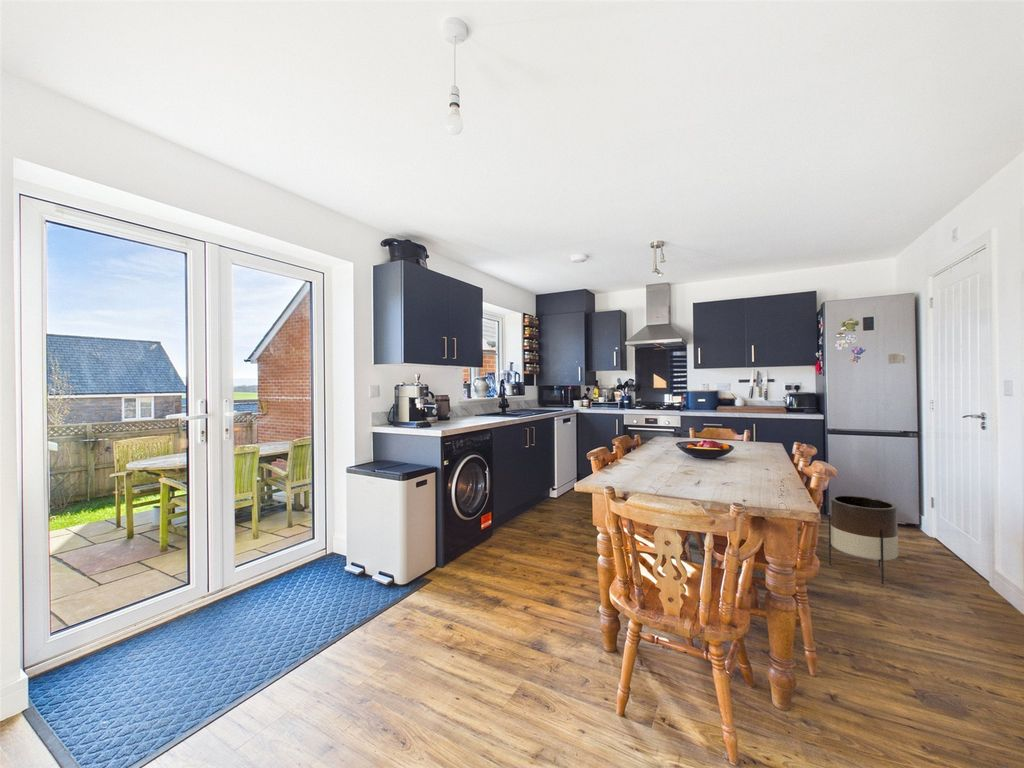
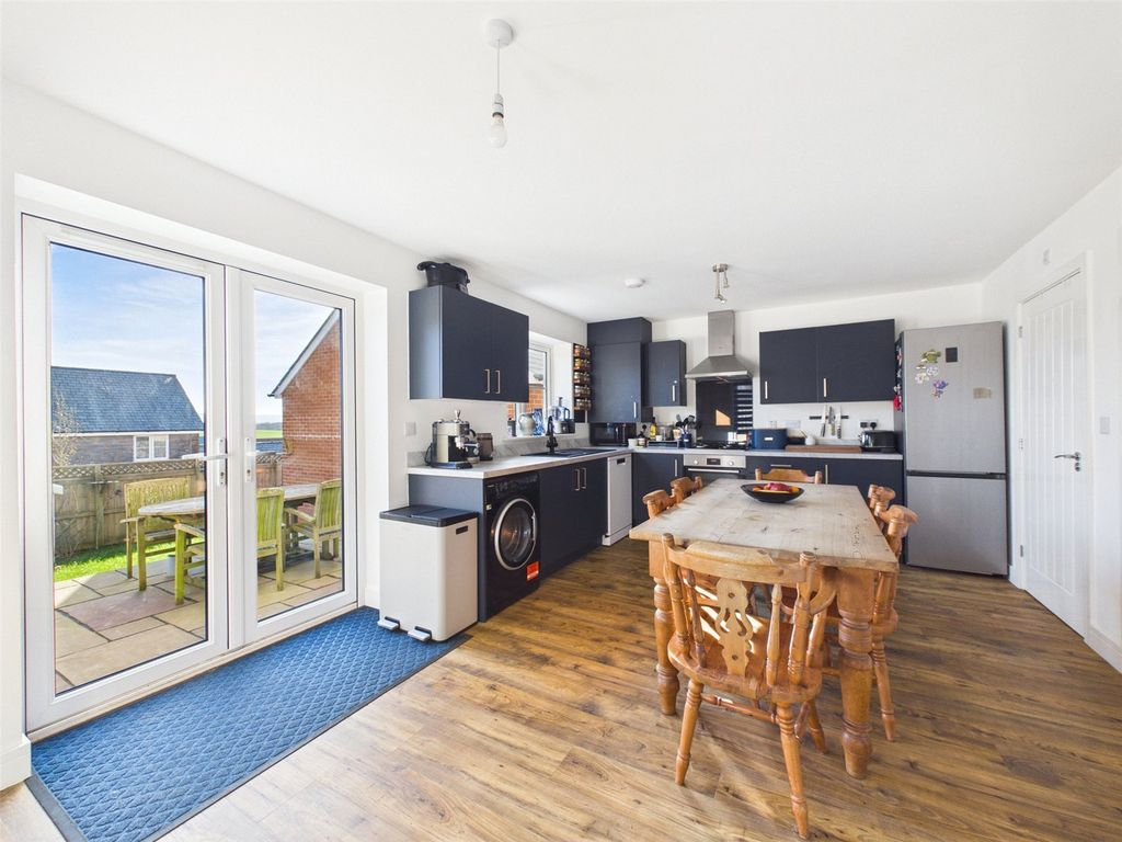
- planter (862, 536)
